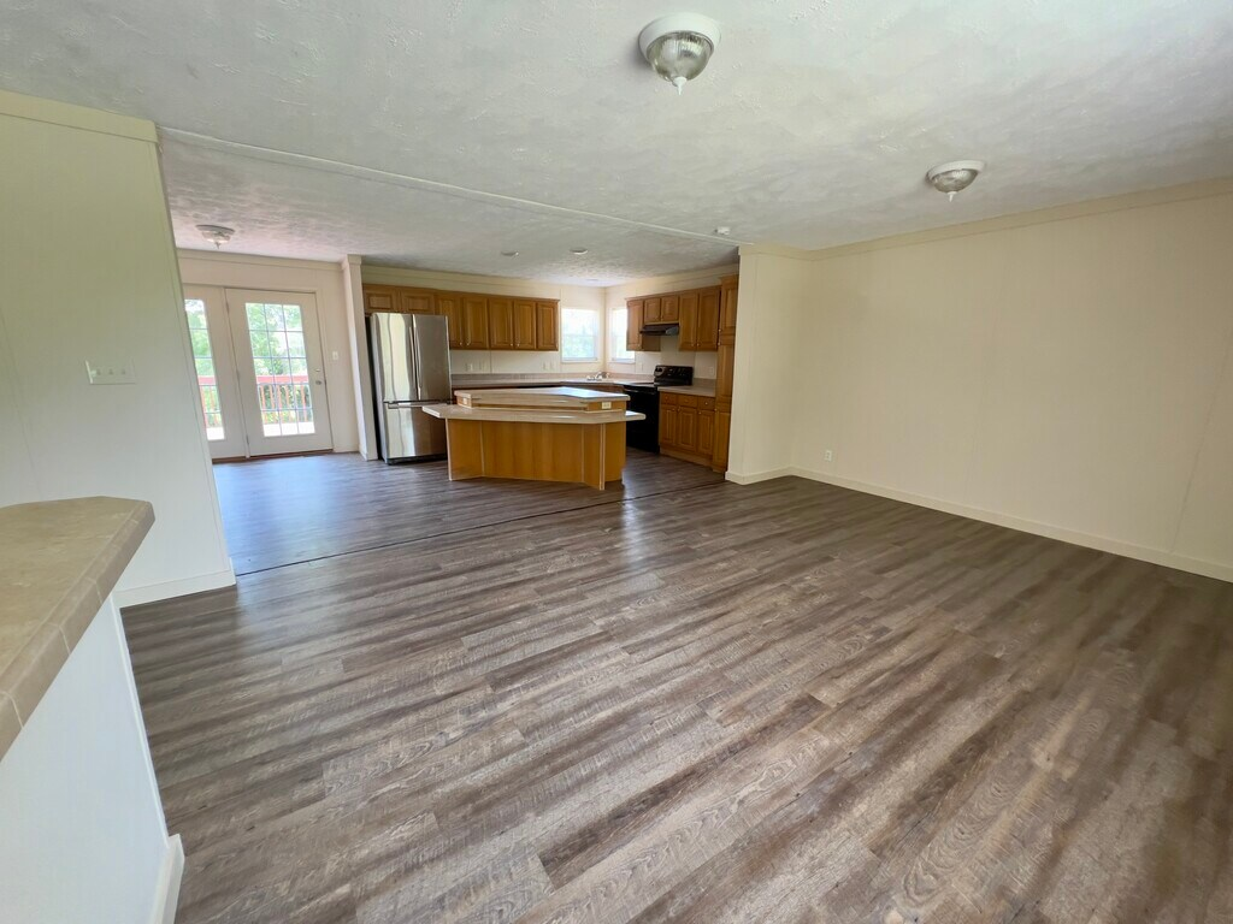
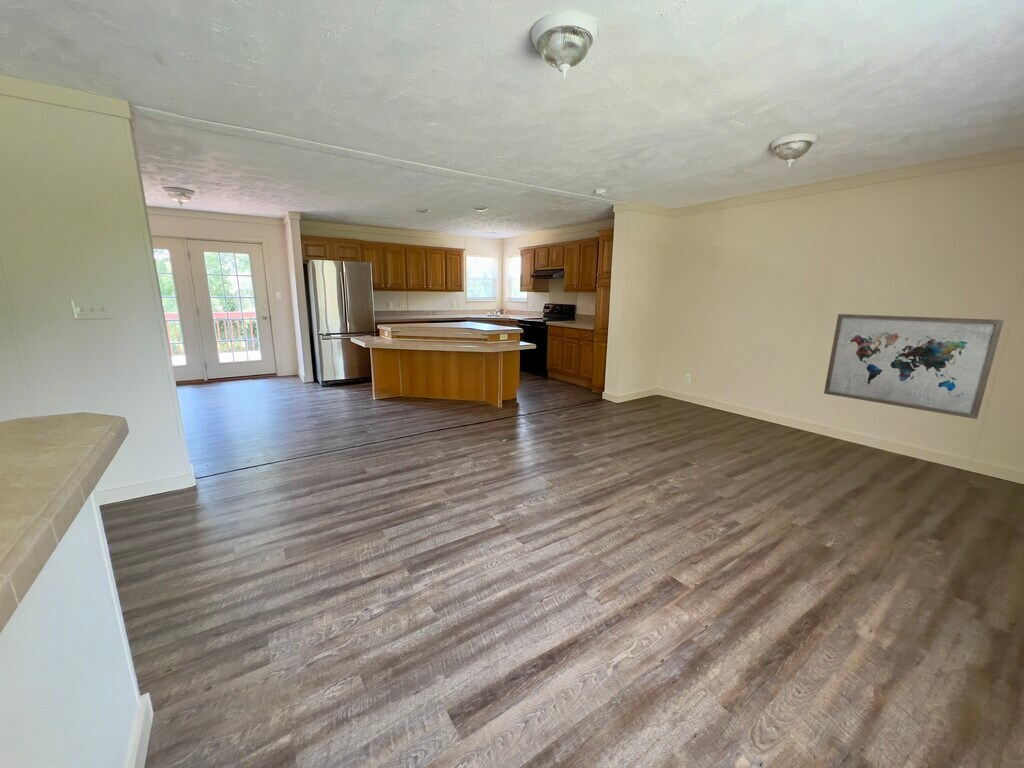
+ wall art (901, 361)
